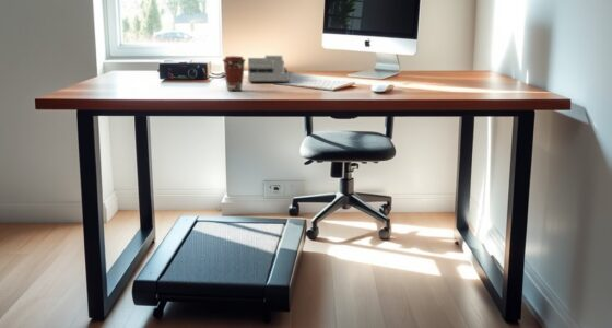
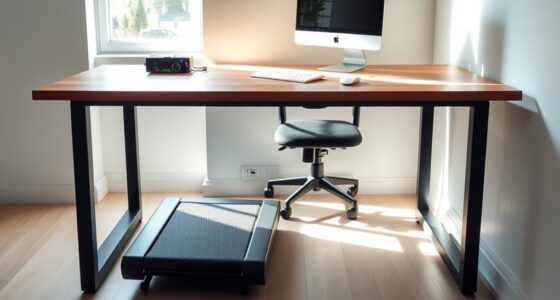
- coffee cup (234, 73)
- desk organizer (267, 66)
